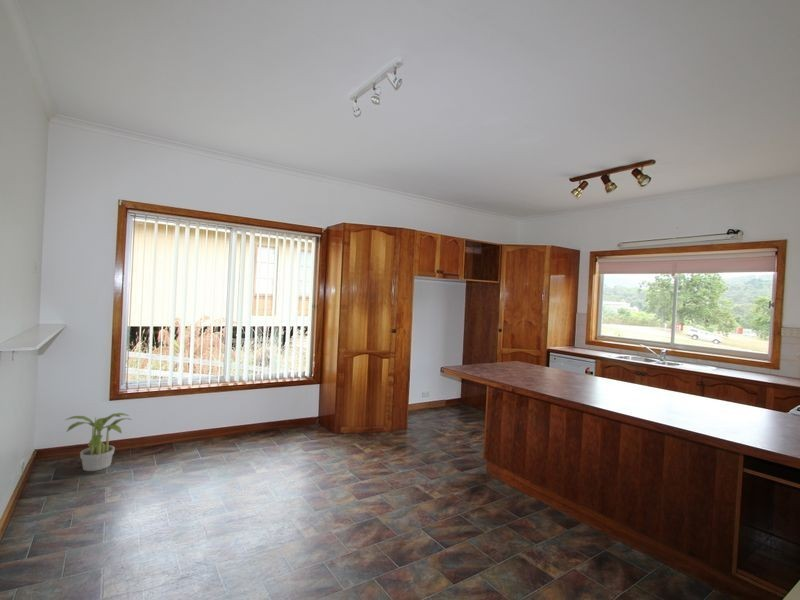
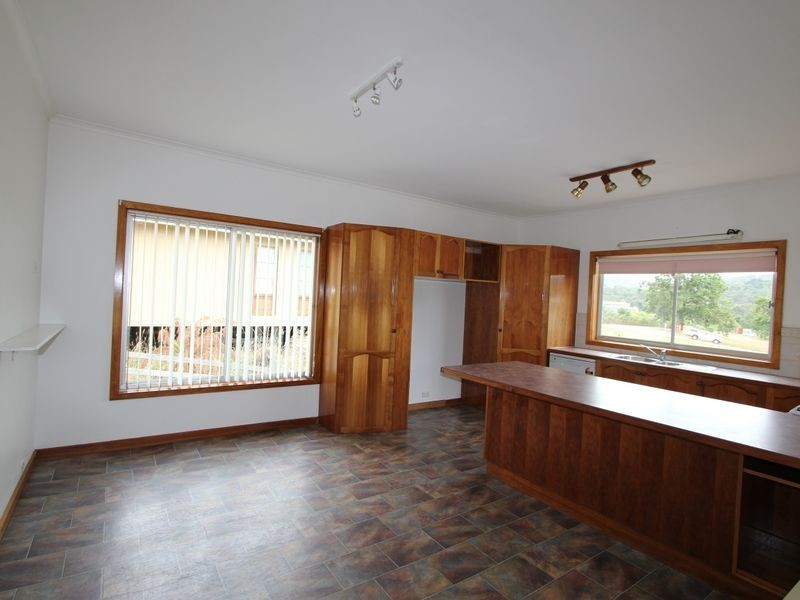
- potted plant (98, 440)
